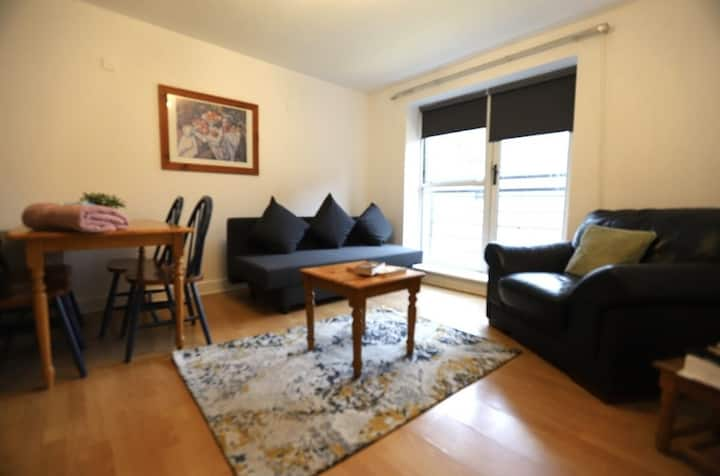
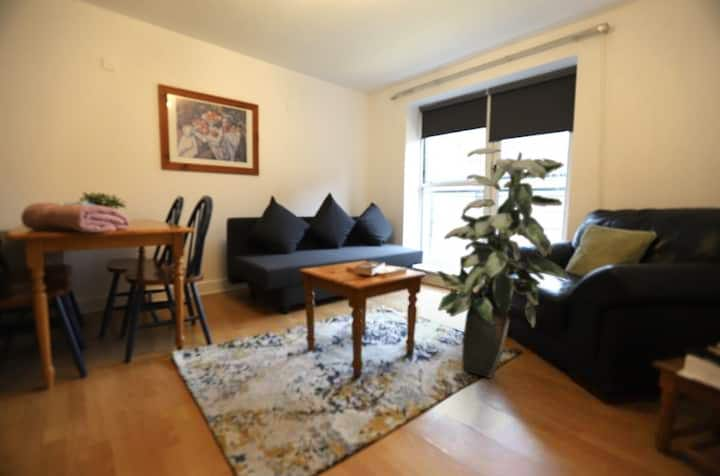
+ indoor plant (493, 261)
